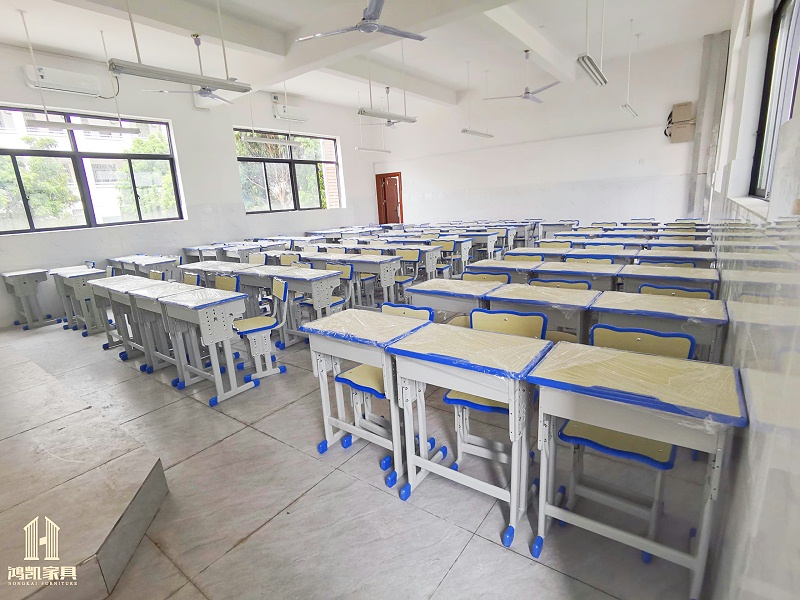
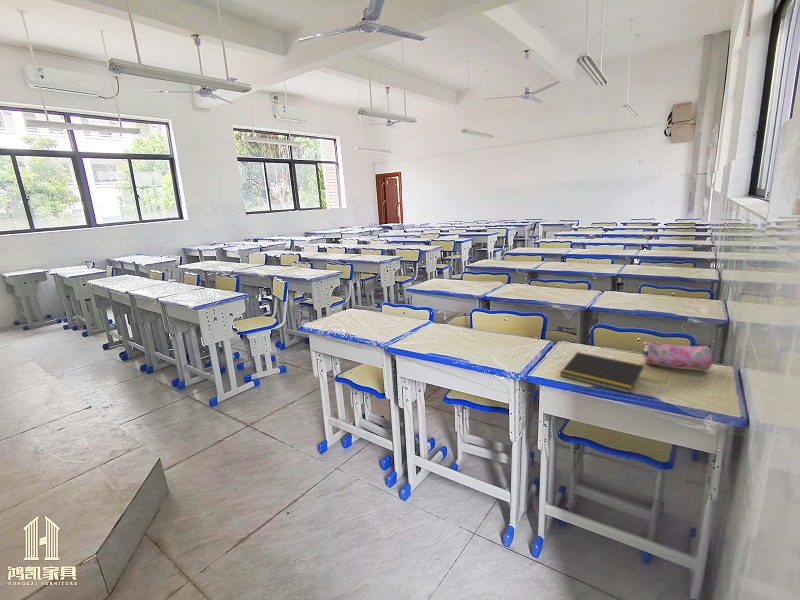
+ pencil case (675, 355)
+ notepad (600, 370)
